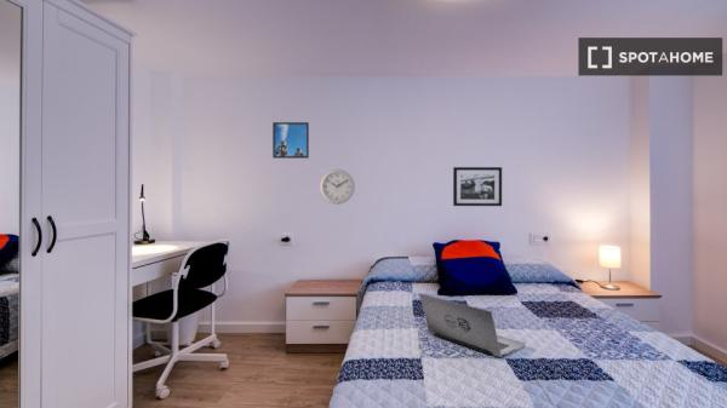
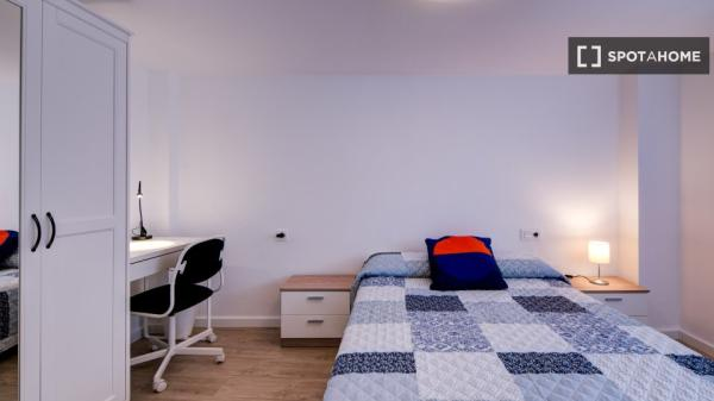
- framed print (290, 139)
- wall clock (337, 186)
- picture frame (477, 186)
- laptop (470, 318)
